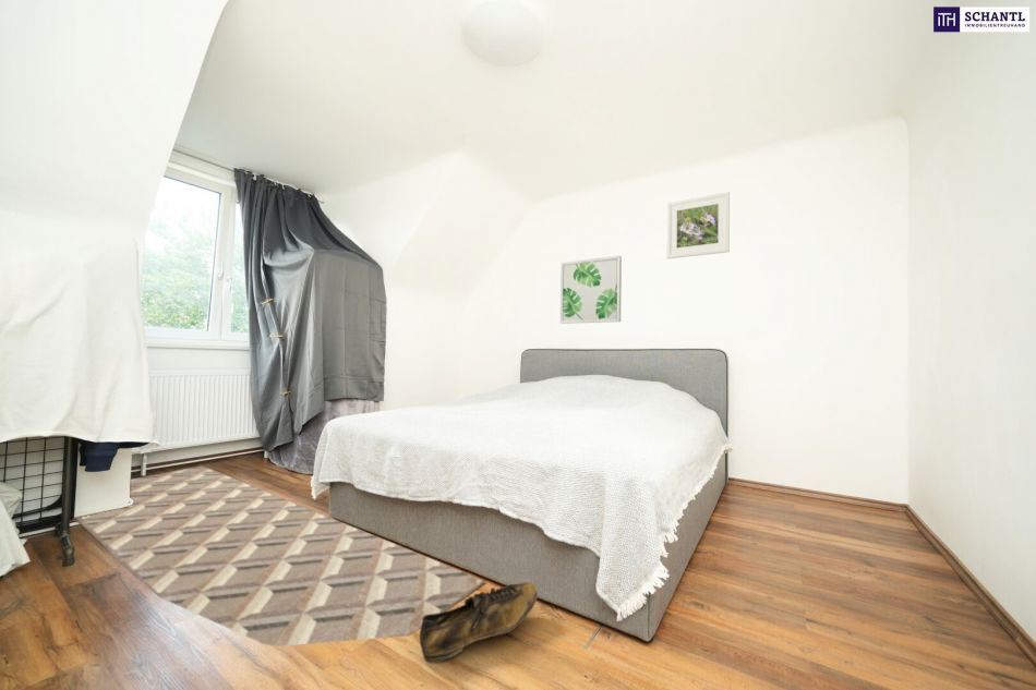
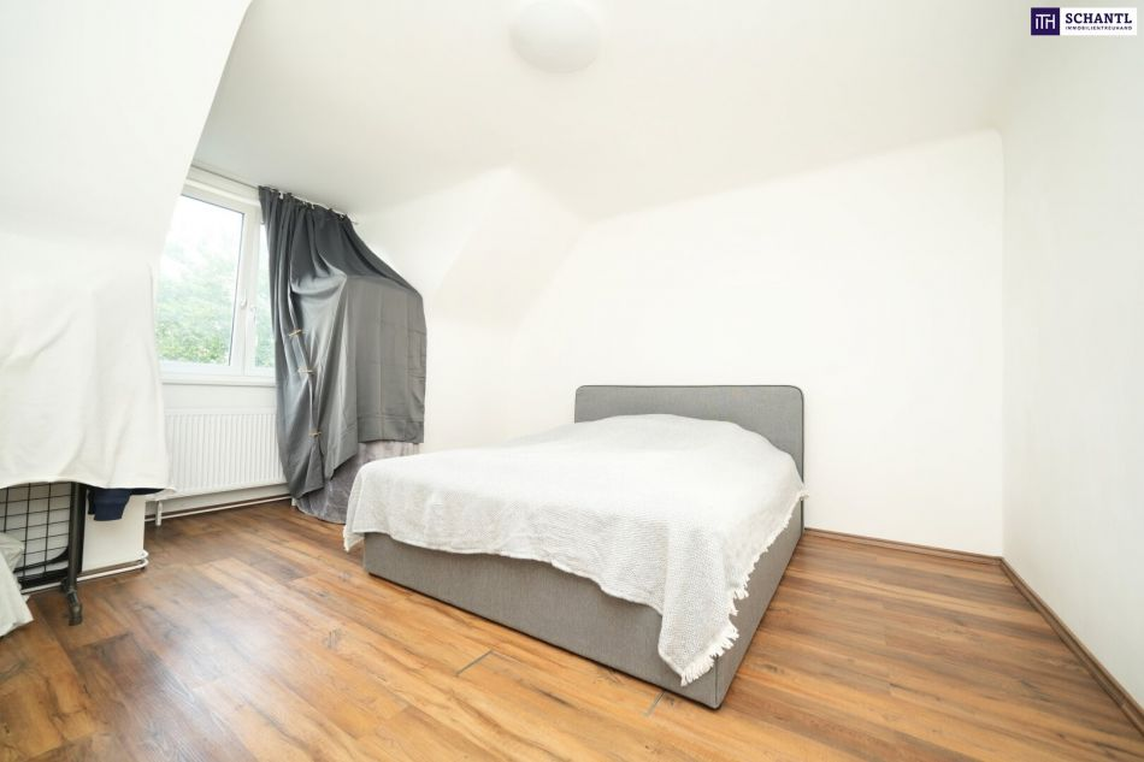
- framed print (697, 226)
- shoe (483, 612)
- rug (222, 529)
- wall art (589, 291)
